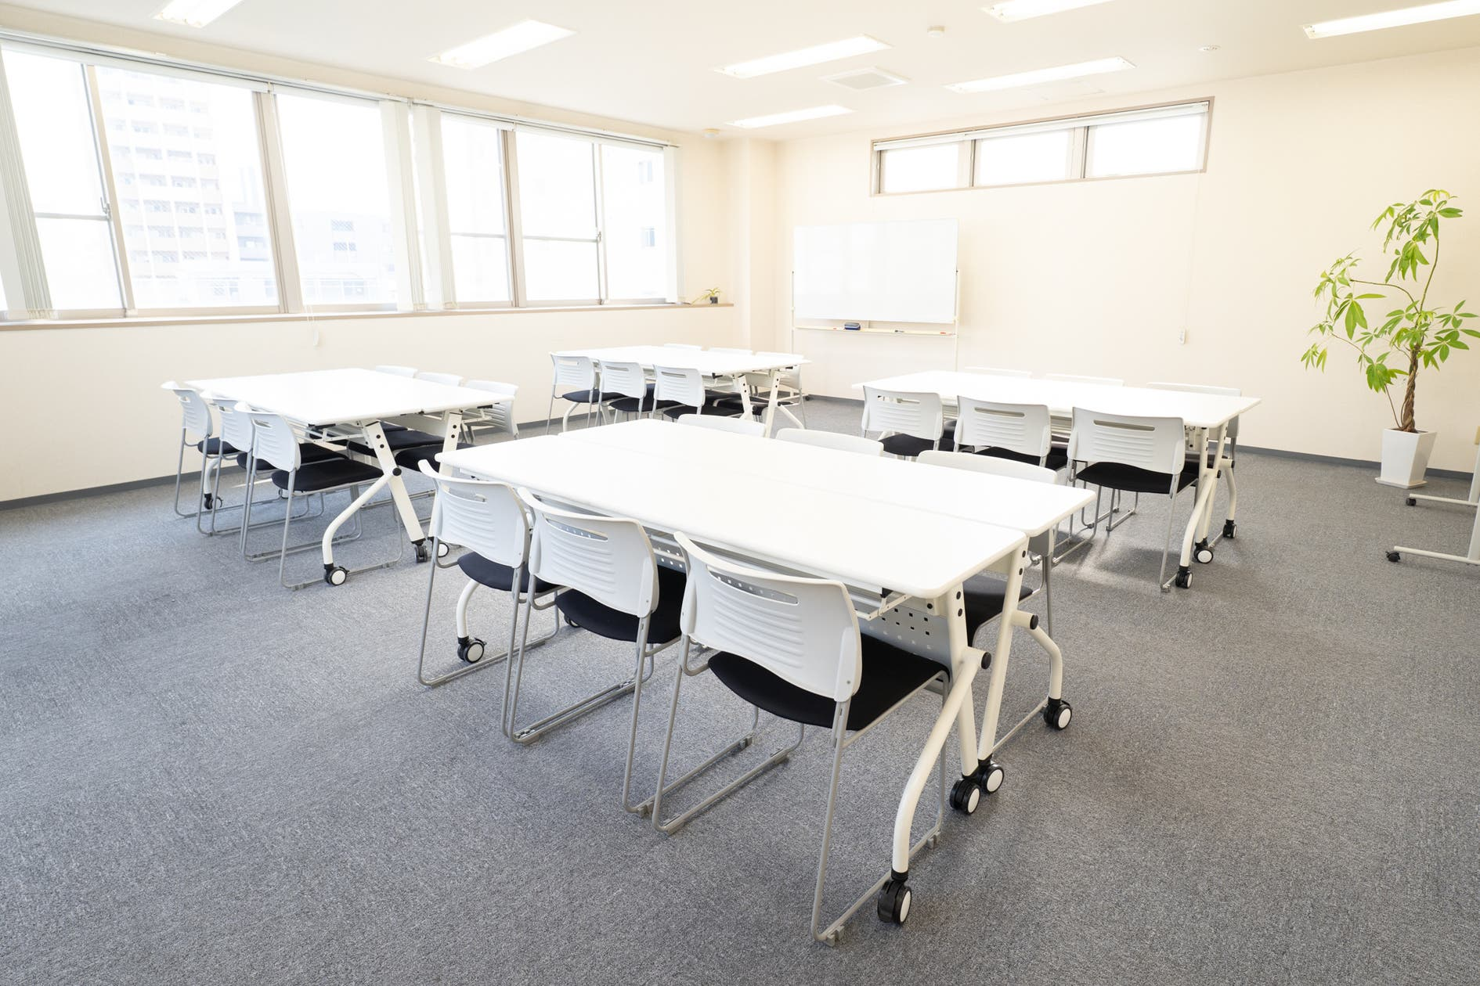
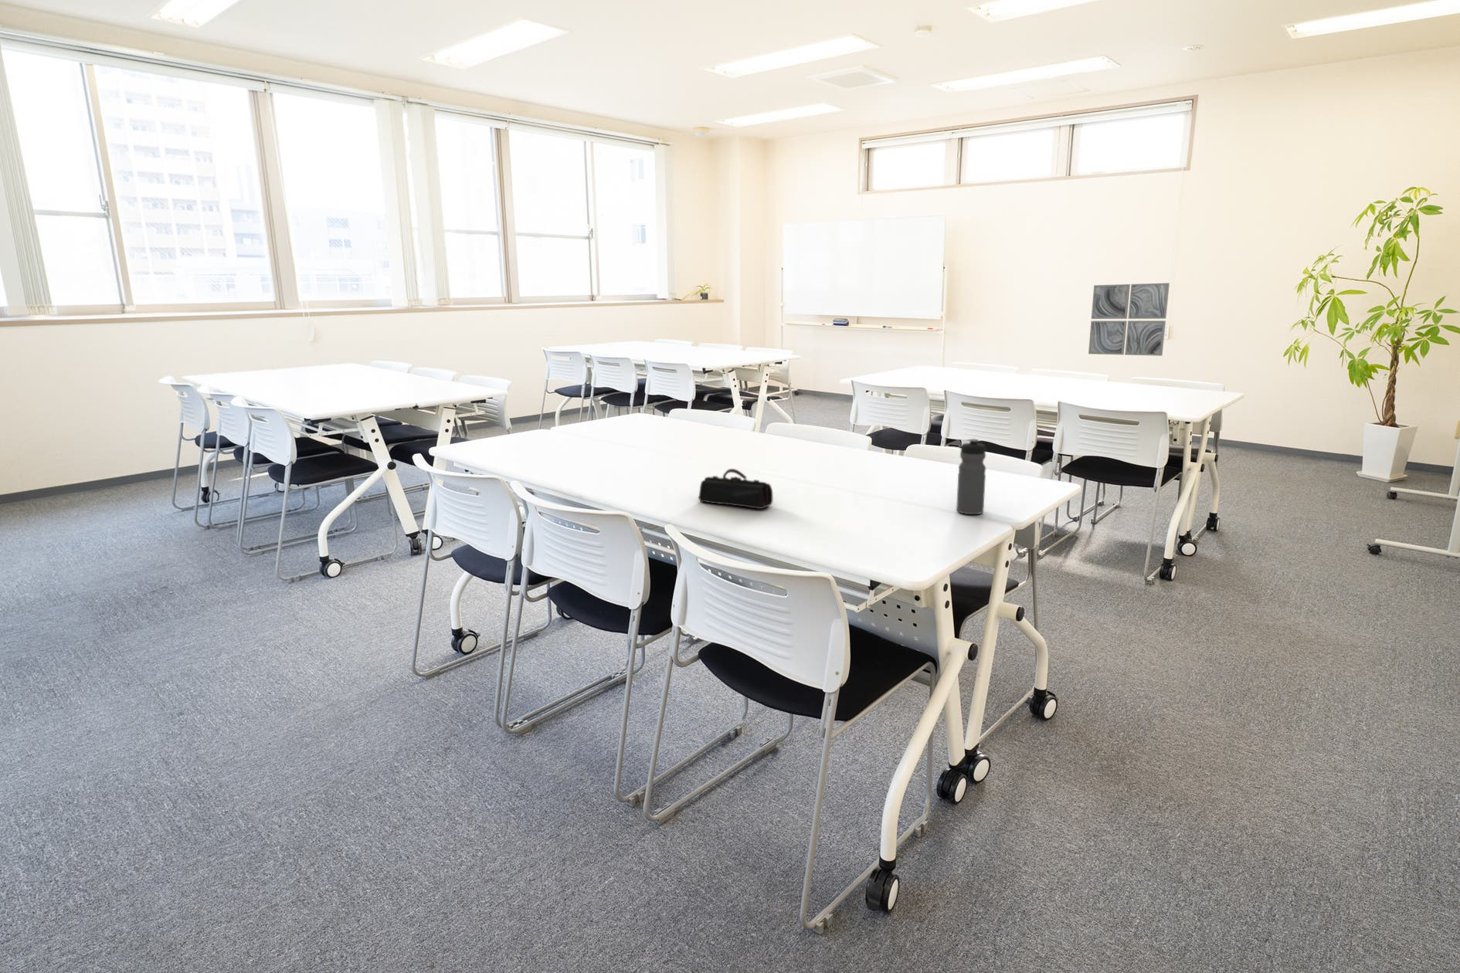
+ water bottle (971, 475)
+ wall art (1128, 320)
+ pencil case (735, 485)
